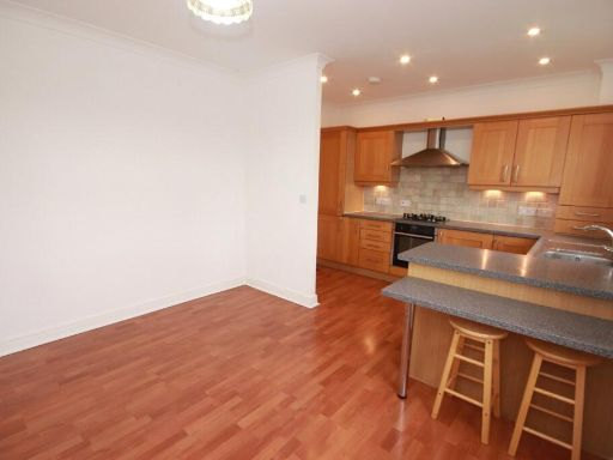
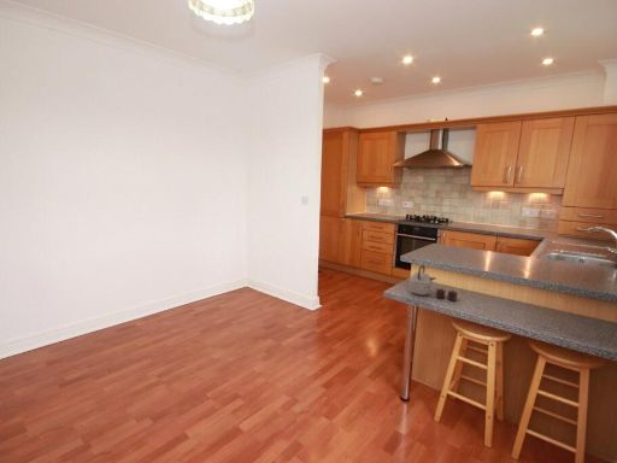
+ kettle (431, 281)
